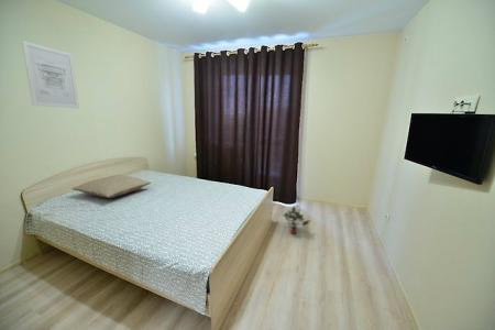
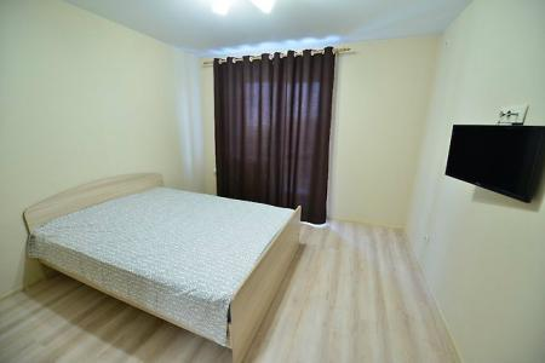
- potted plant (296, 219)
- wall art (53, 78)
- pillow (113, 185)
